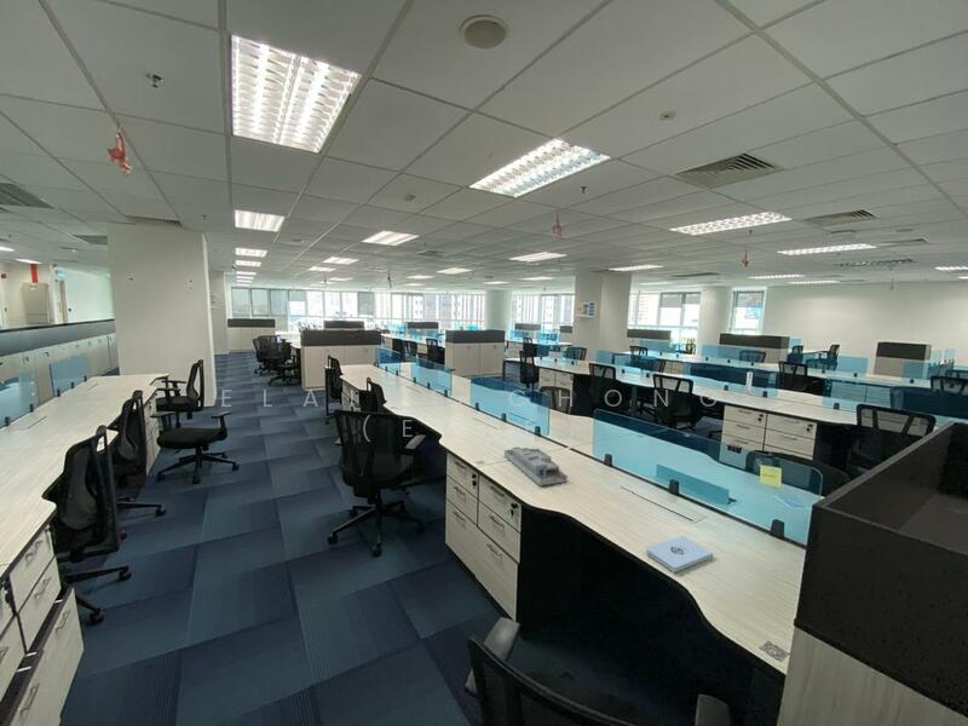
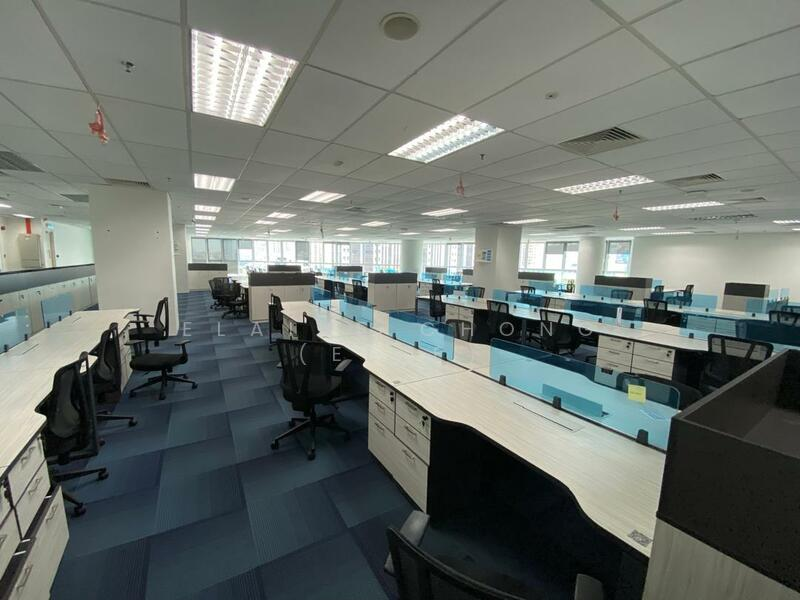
- desk organizer (532, 460)
- notepad (678, 552)
